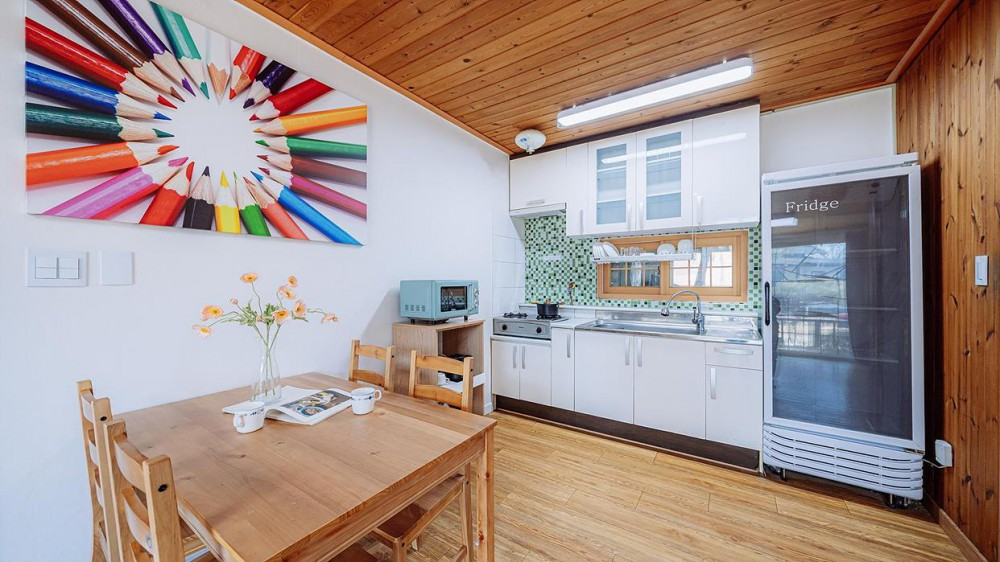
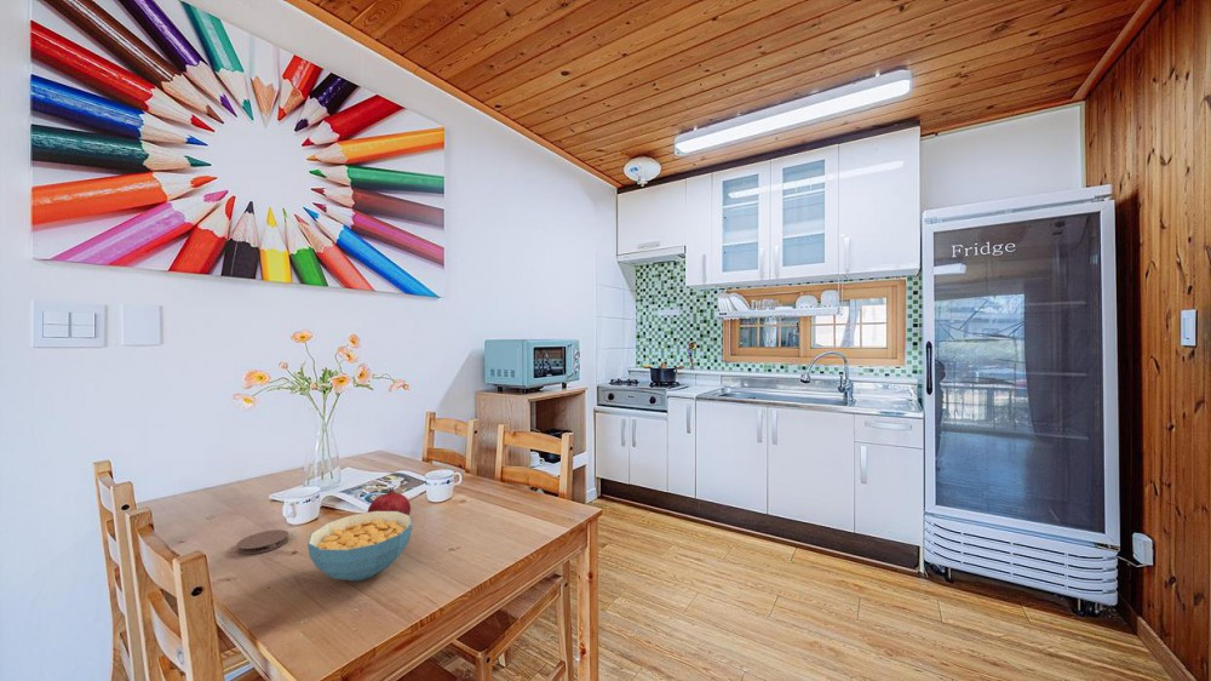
+ cereal bowl (362, 550)
+ coaster (263, 540)
+ fruit (389, 507)
